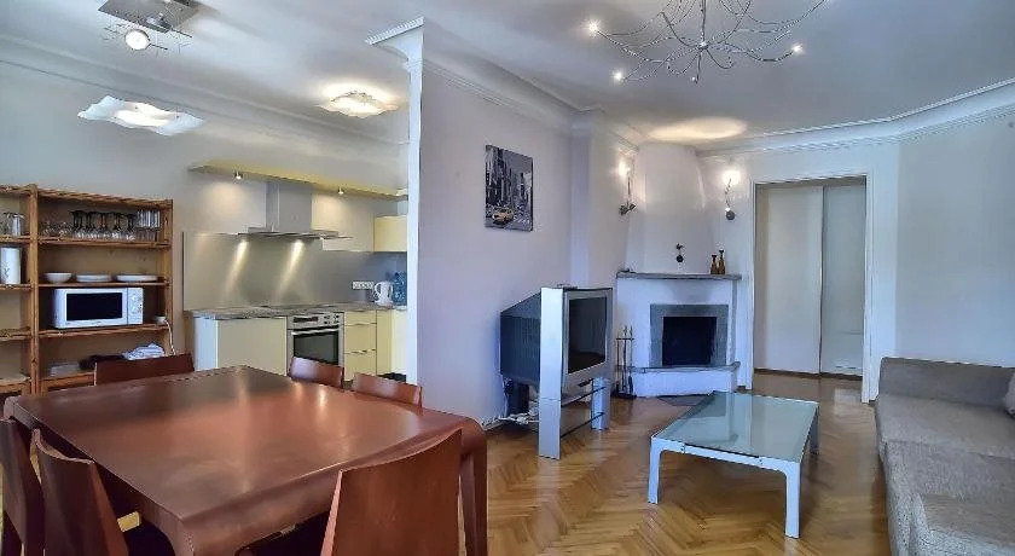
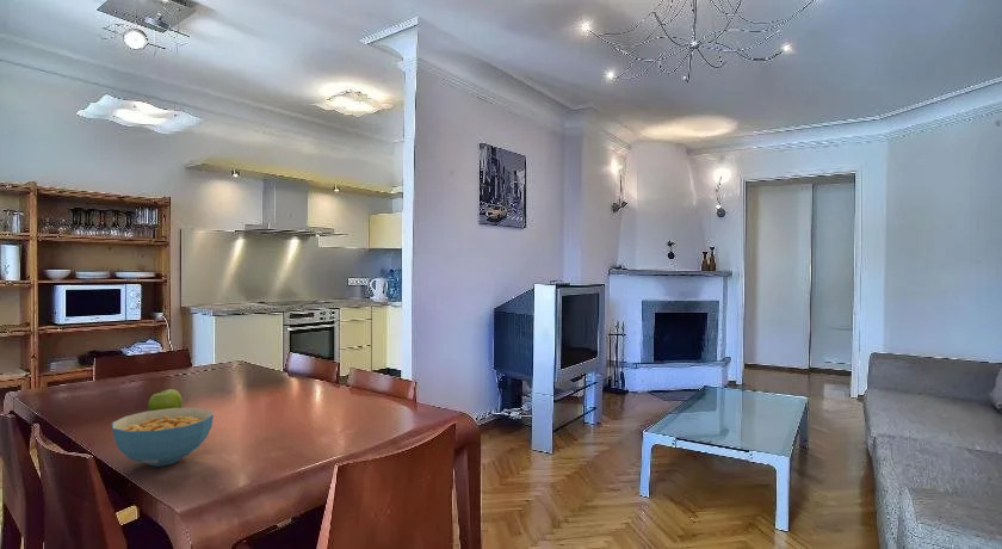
+ cereal bowl (163, 439)
+ fruit (165, 402)
